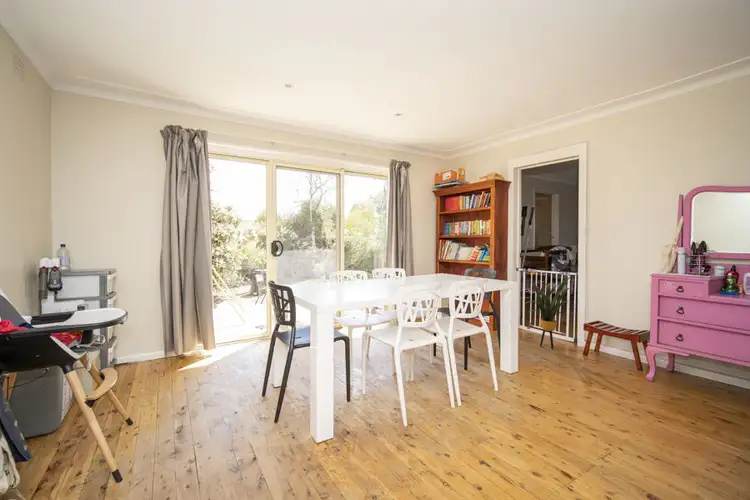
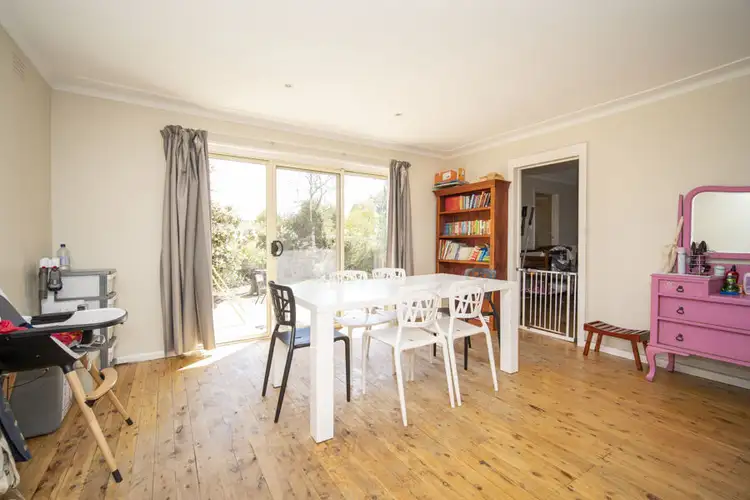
- house plant (553, 312)
